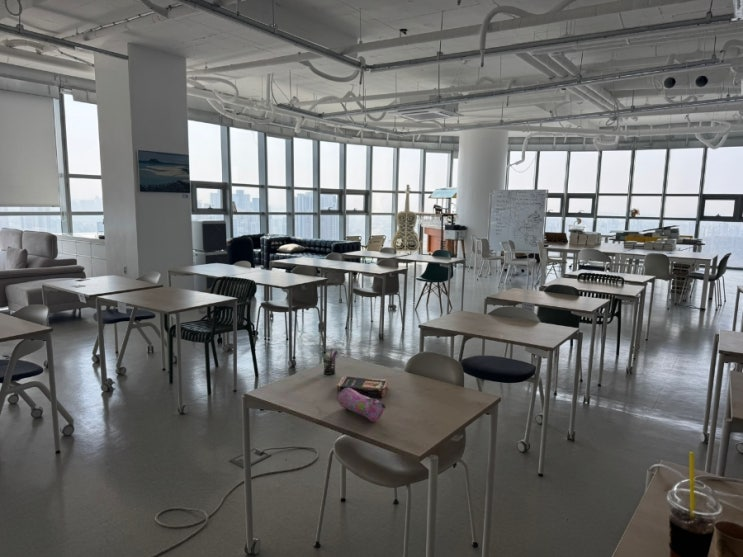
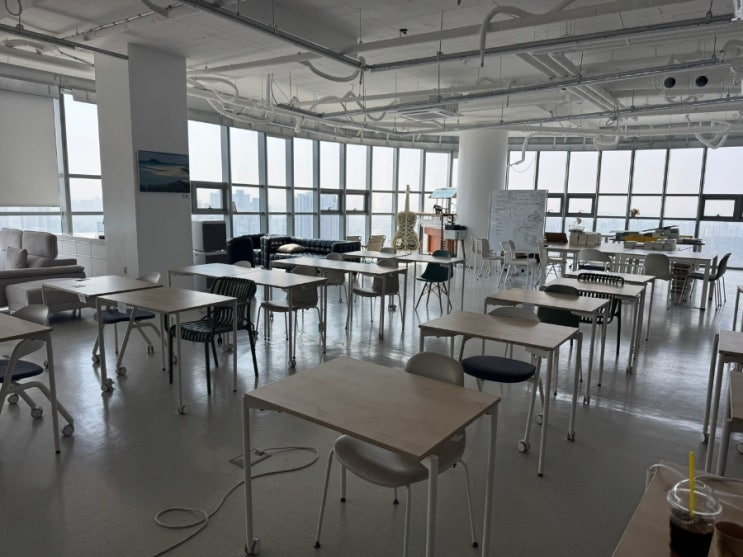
- pen holder (328, 360)
- pencil case (360, 403)
- book (362, 385)
